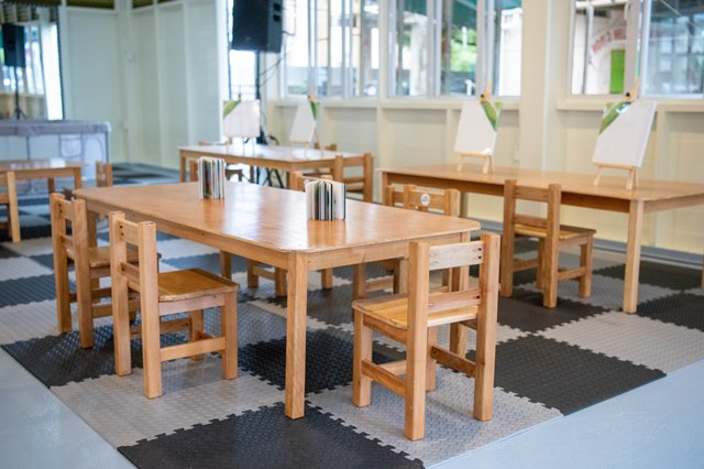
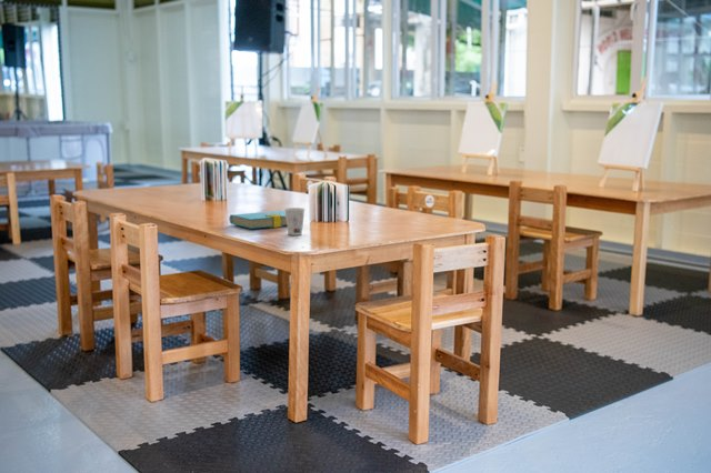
+ book (266, 219)
+ cup (294, 221)
